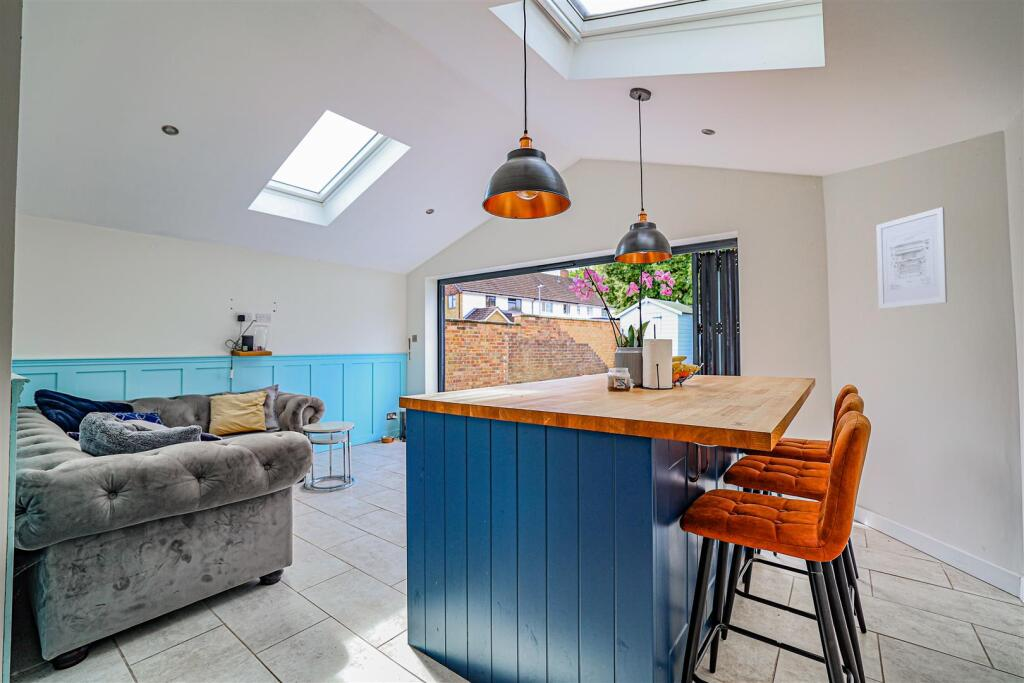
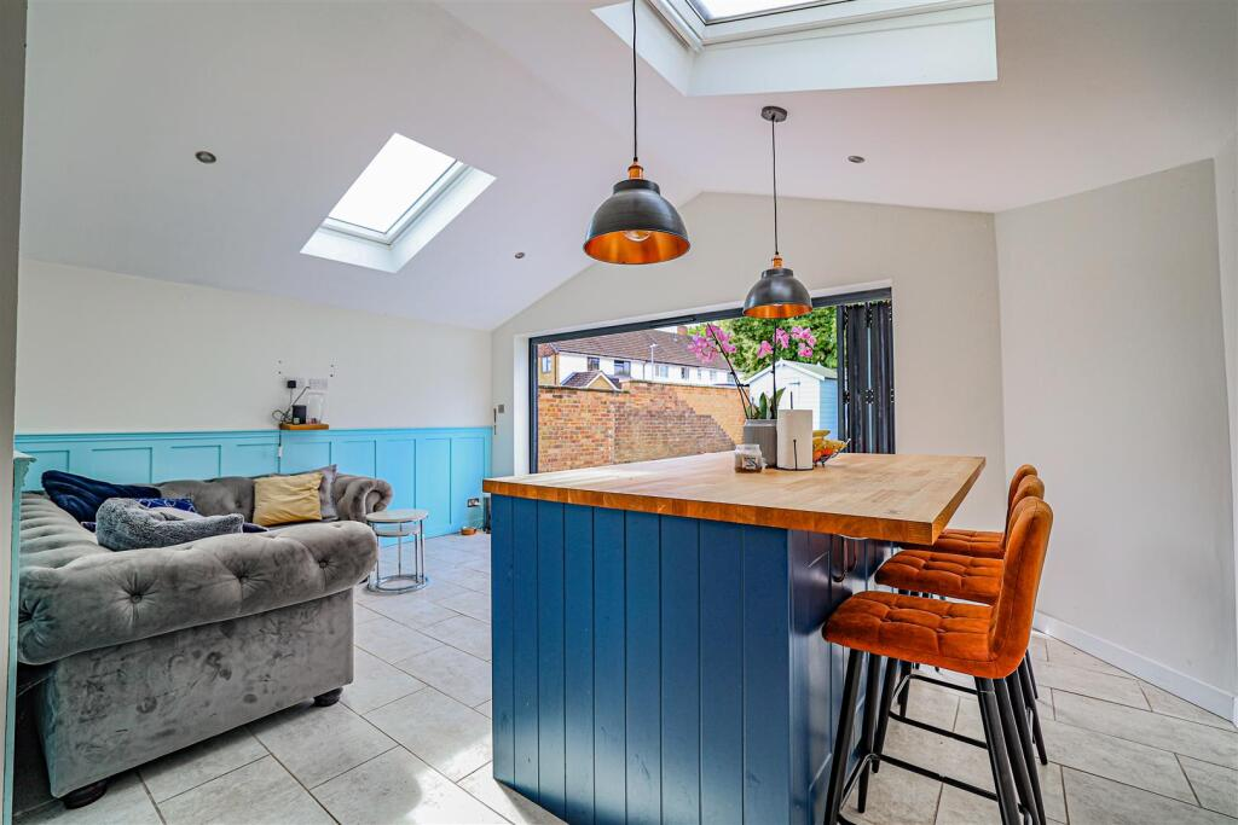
- wall art (909, 261)
